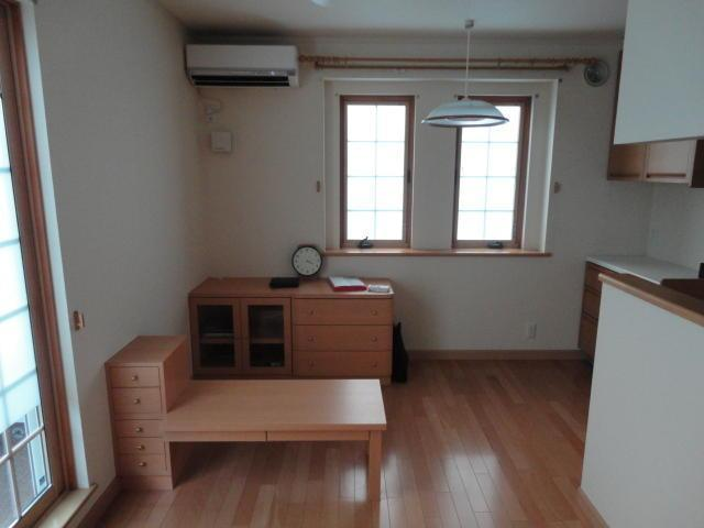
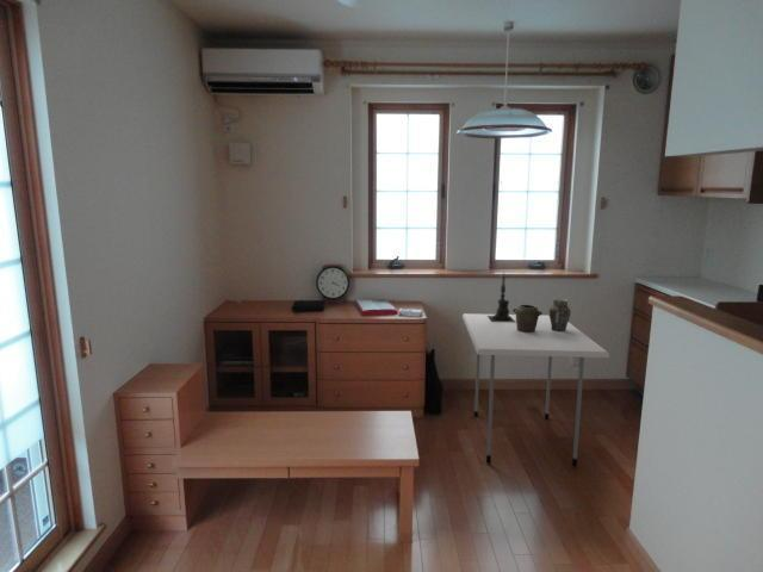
+ candle holder (502, 293)
+ dining table (546, 392)
+ jar set (541, 313)
